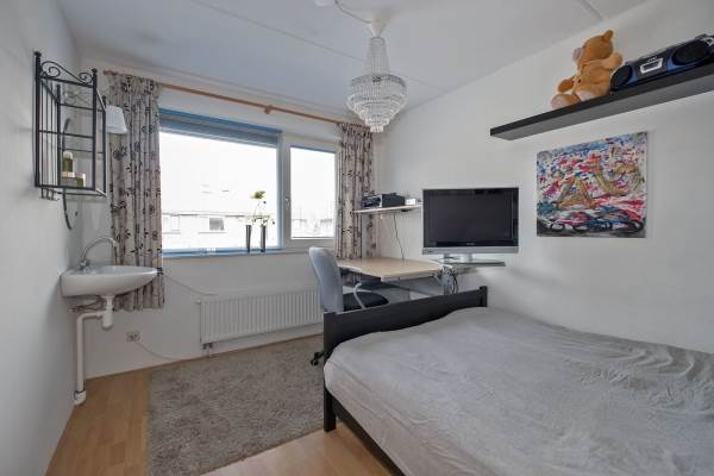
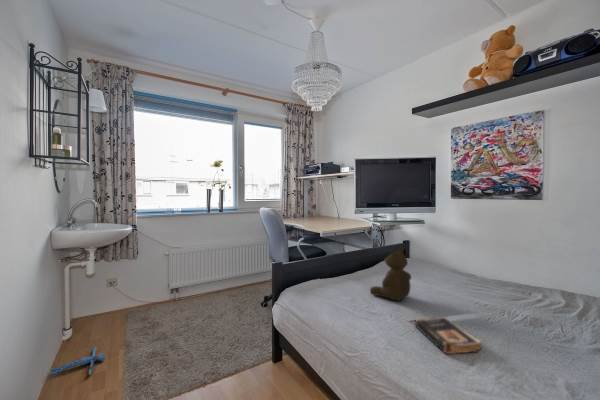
+ book (445, 332)
+ plush toy (78, 362)
+ teddy bear (390, 271)
